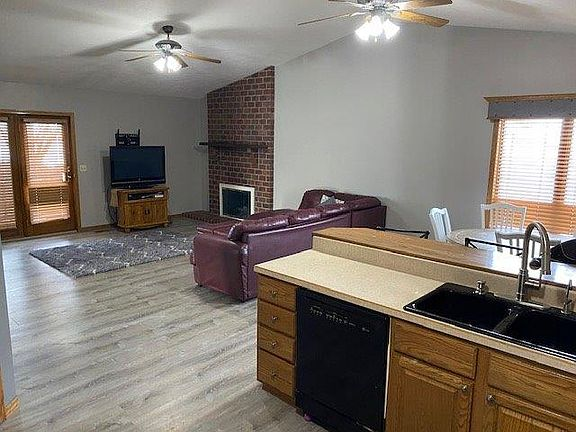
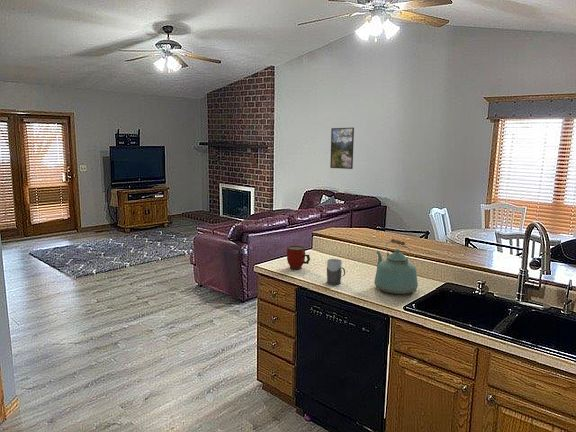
+ kettle (393, 263)
+ mug (336, 272)
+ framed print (341, 148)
+ mug (297, 258)
